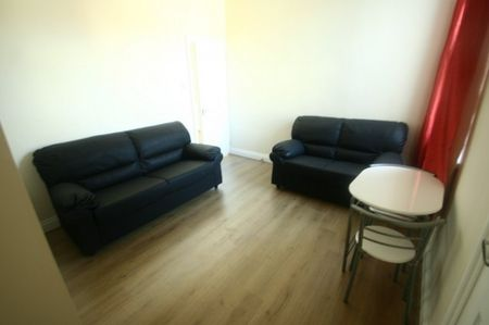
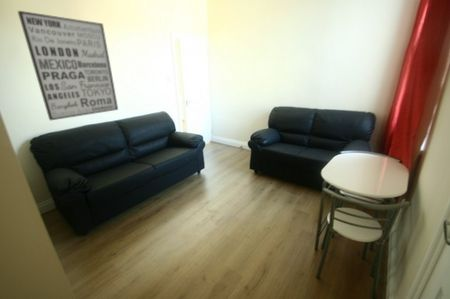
+ wall art (77, 69)
